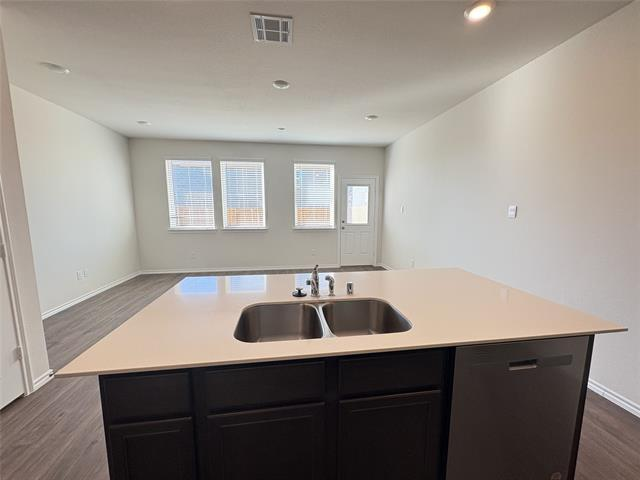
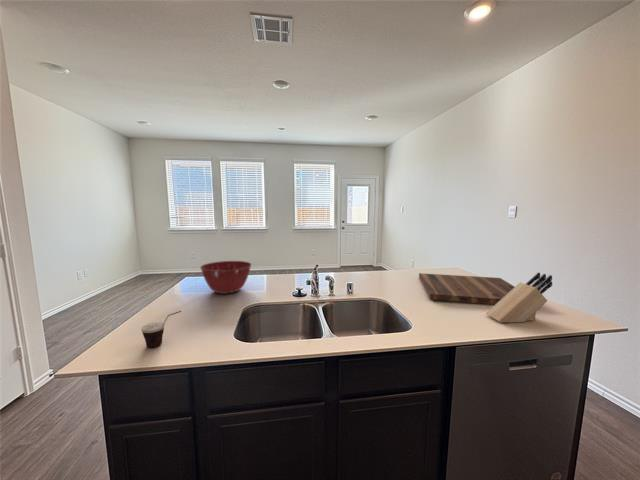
+ cup (162, 328)
+ cutting board (468, 287)
+ mixing bowl (227, 277)
+ knife block (520, 296)
